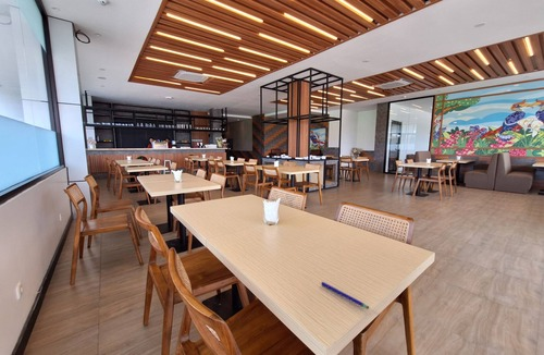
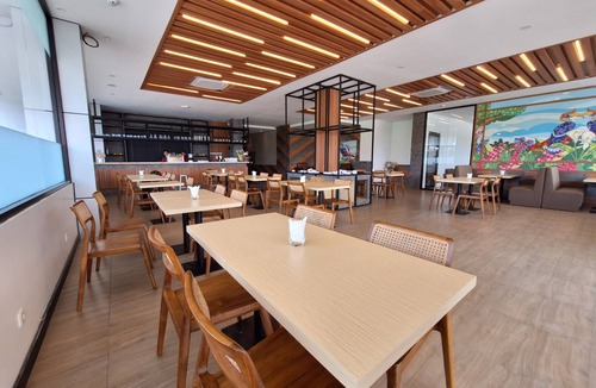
- pen (343, 294)
